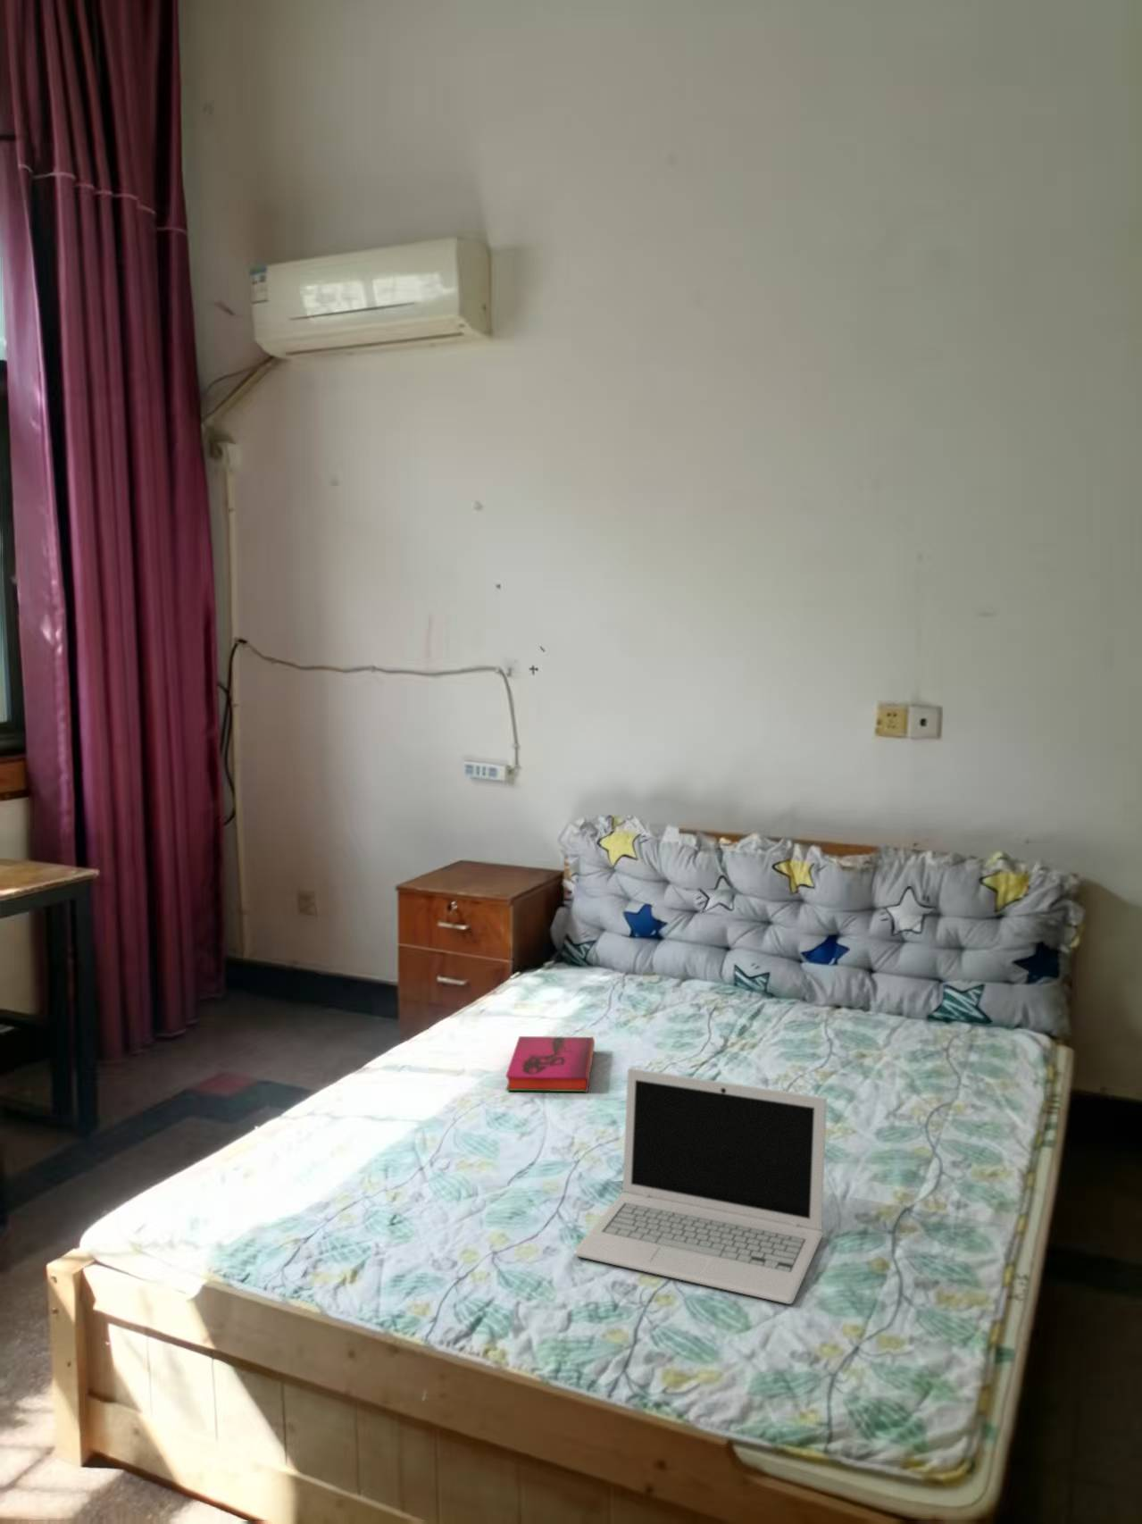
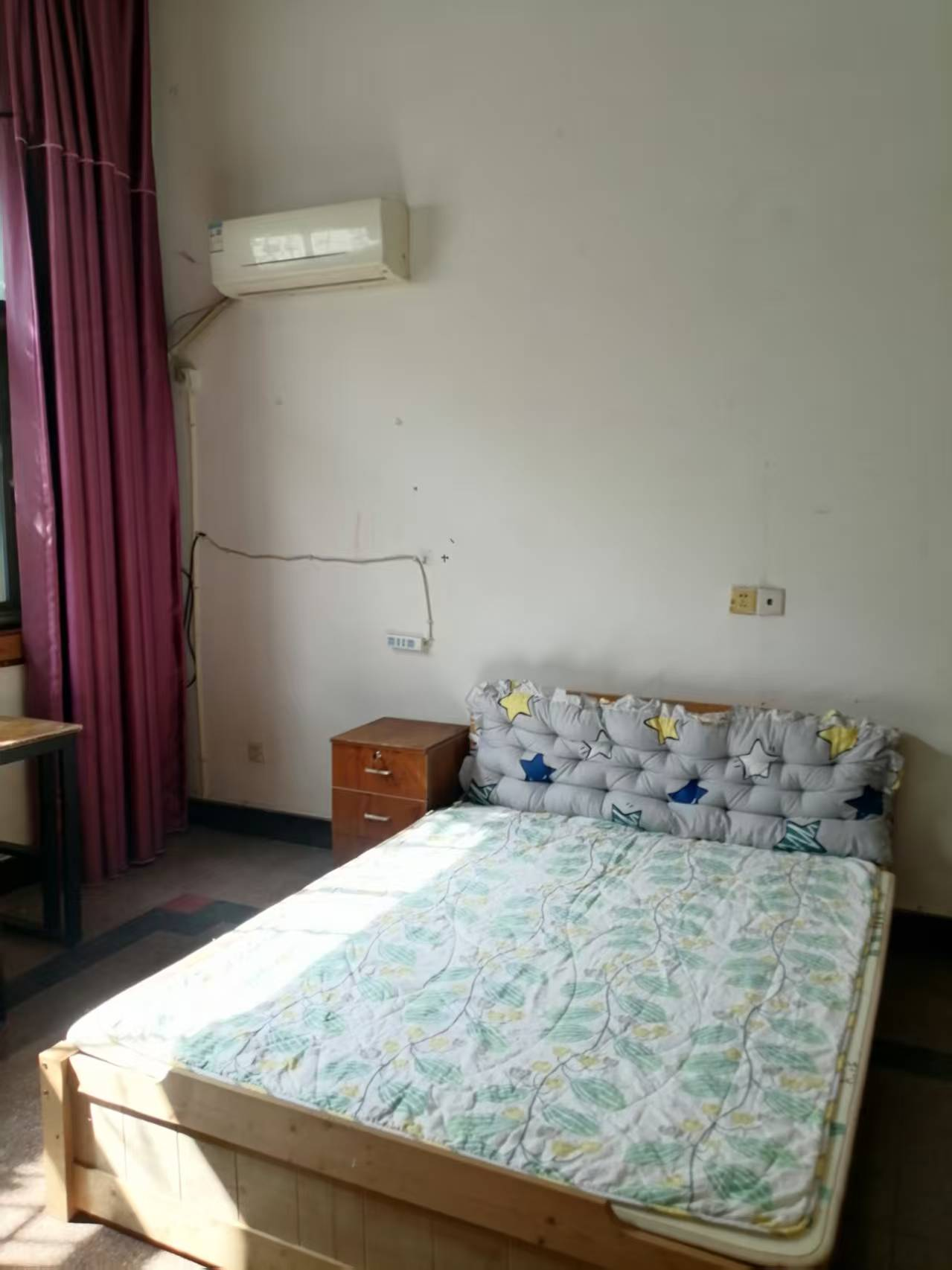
- laptop (702, 1176)
- hardback book (552, 1062)
